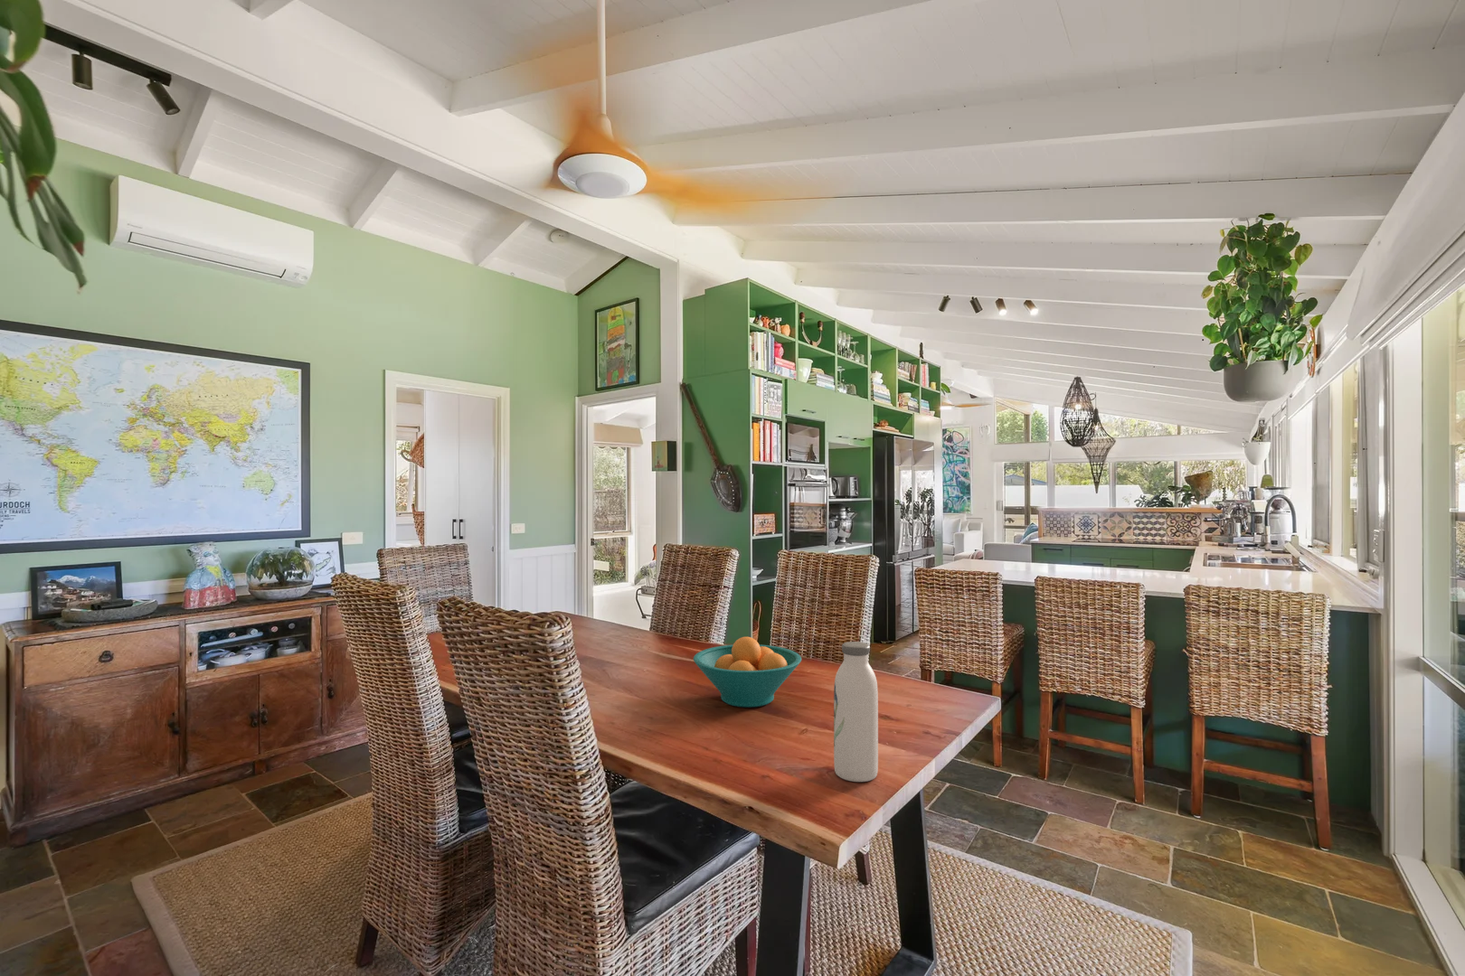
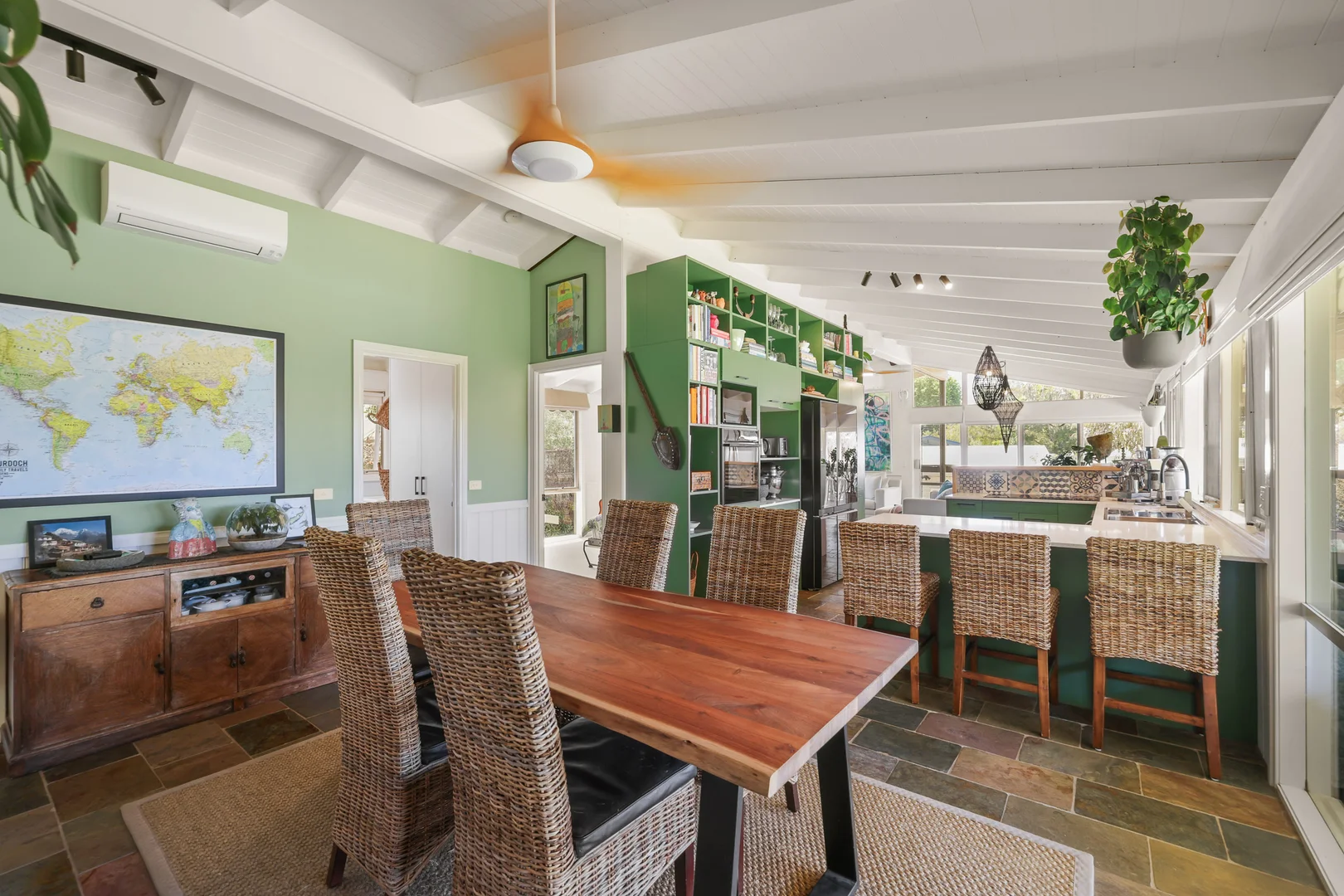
- water bottle (856, 708)
- fruit bowl (747, 668)
